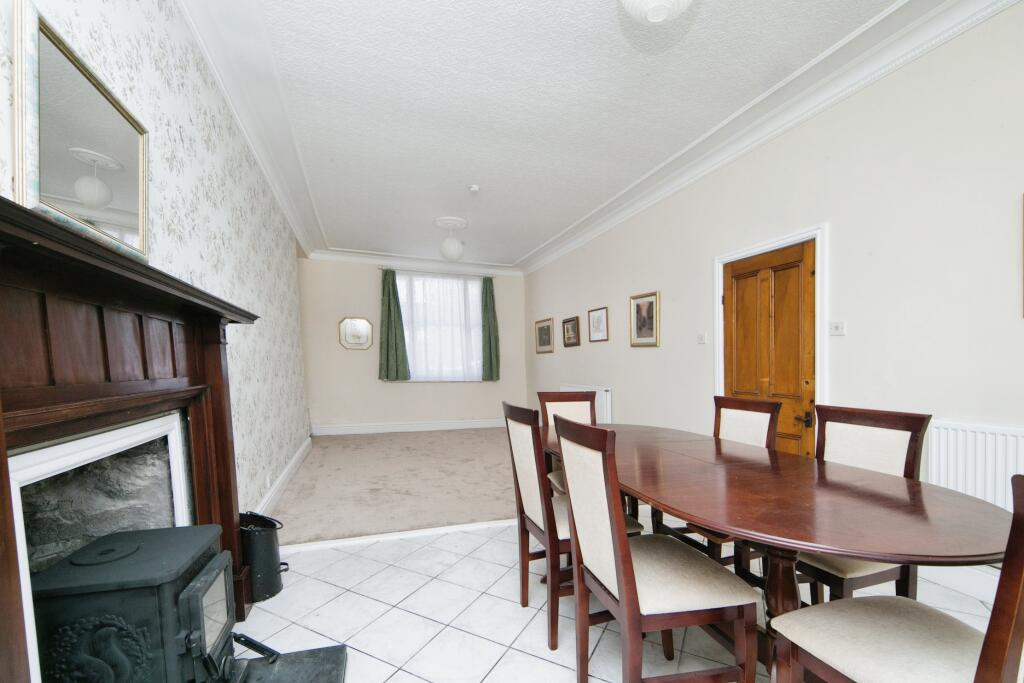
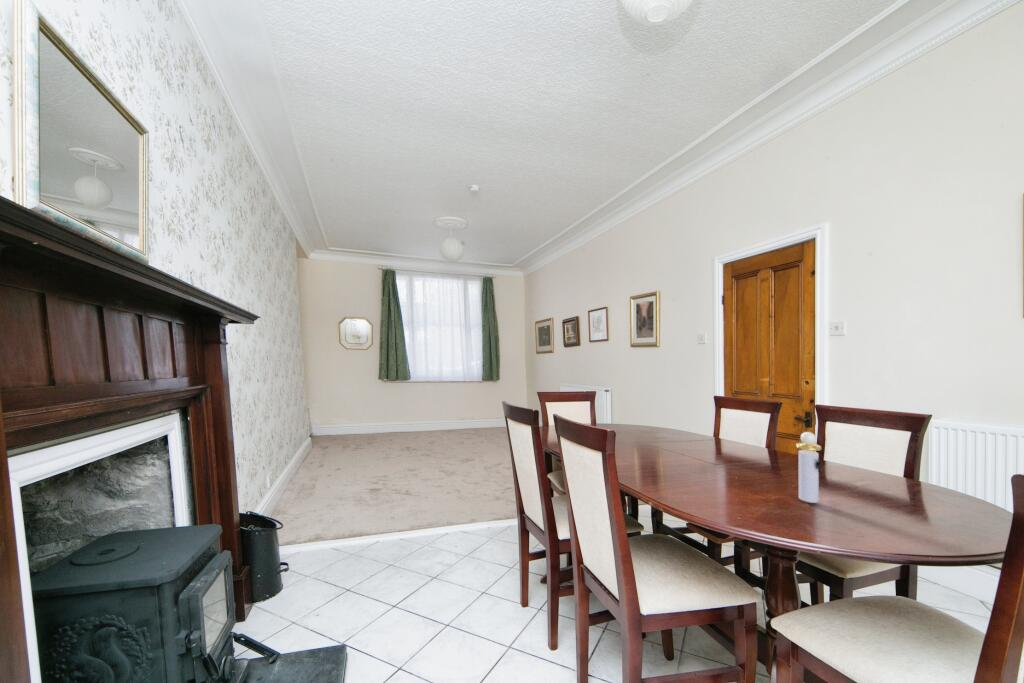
+ perfume bottle (808, 467)
